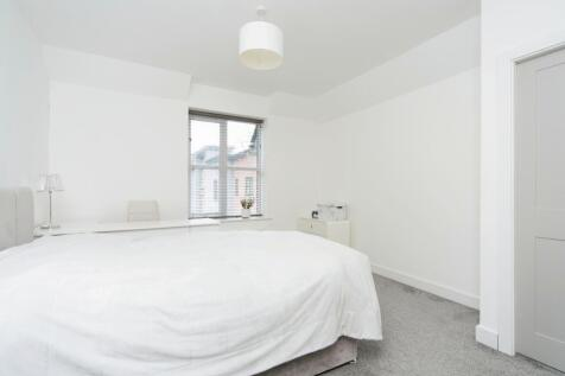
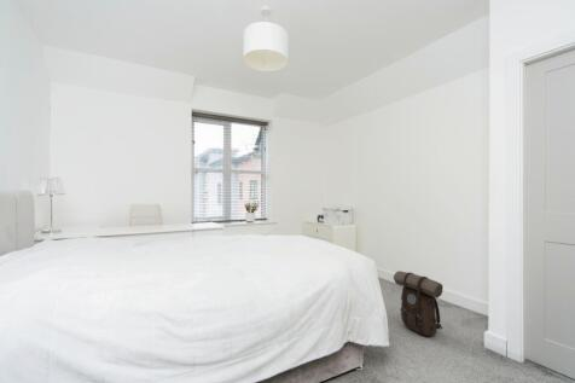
+ backpack (422, 301)
